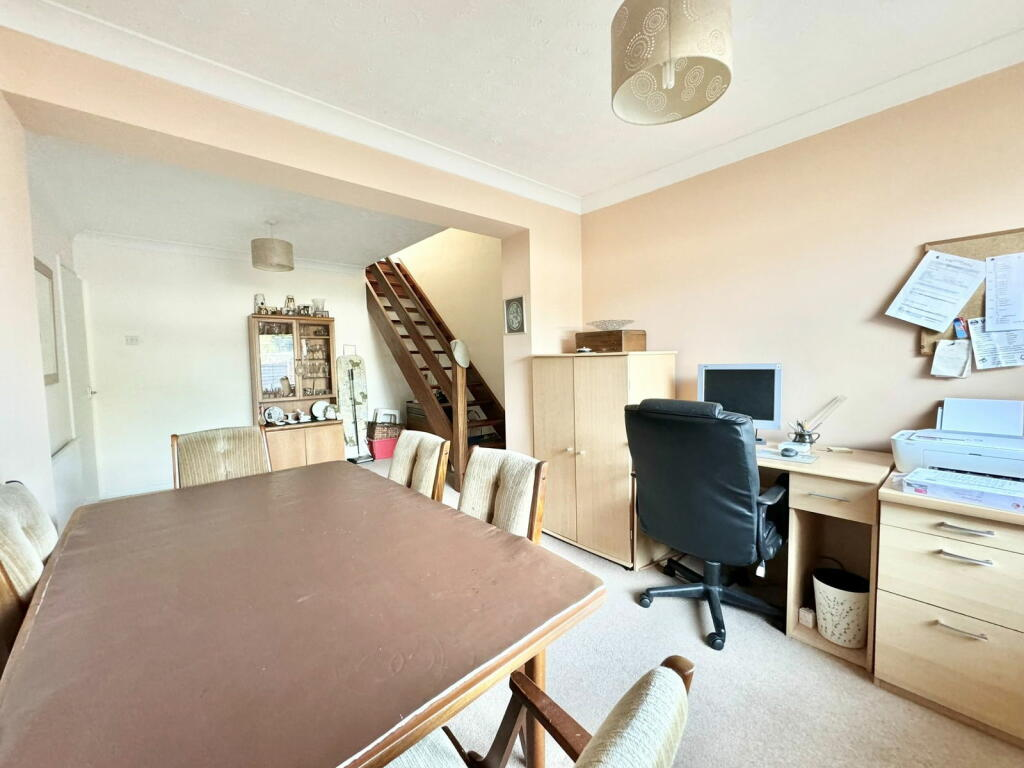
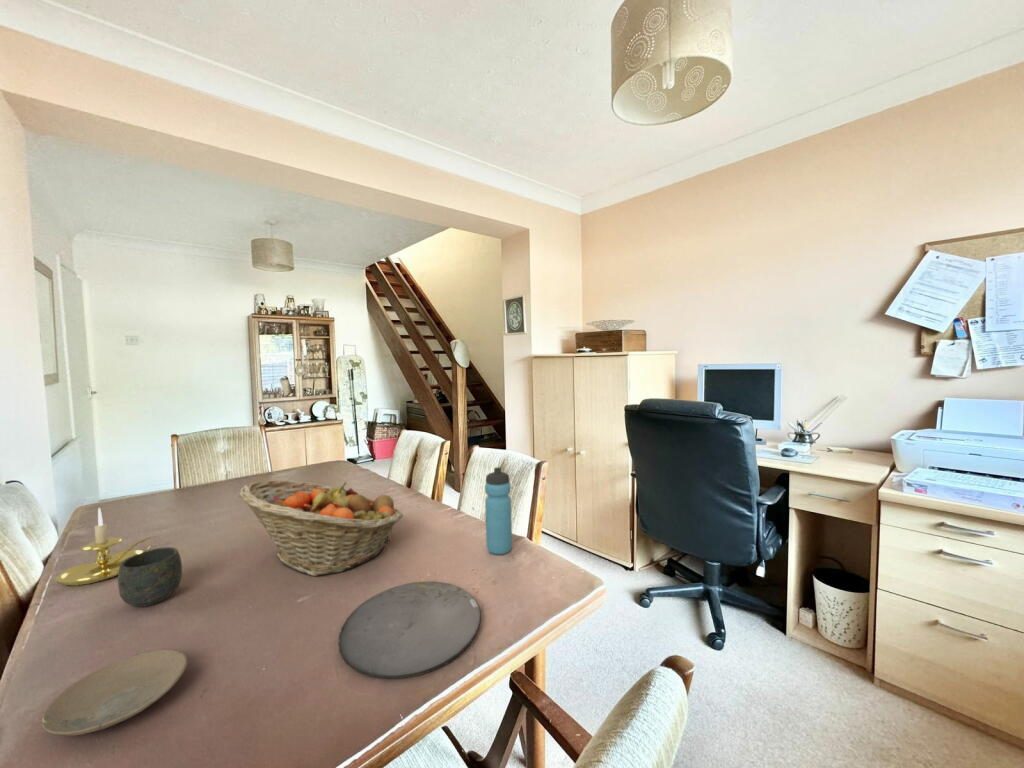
+ candle holder (108, 538)
+ plate (121, 693)
+ plate (412, 622)
+ mug (147, 576)
+ fruit basket (324, 514)
+ water bottle (498, 509)
